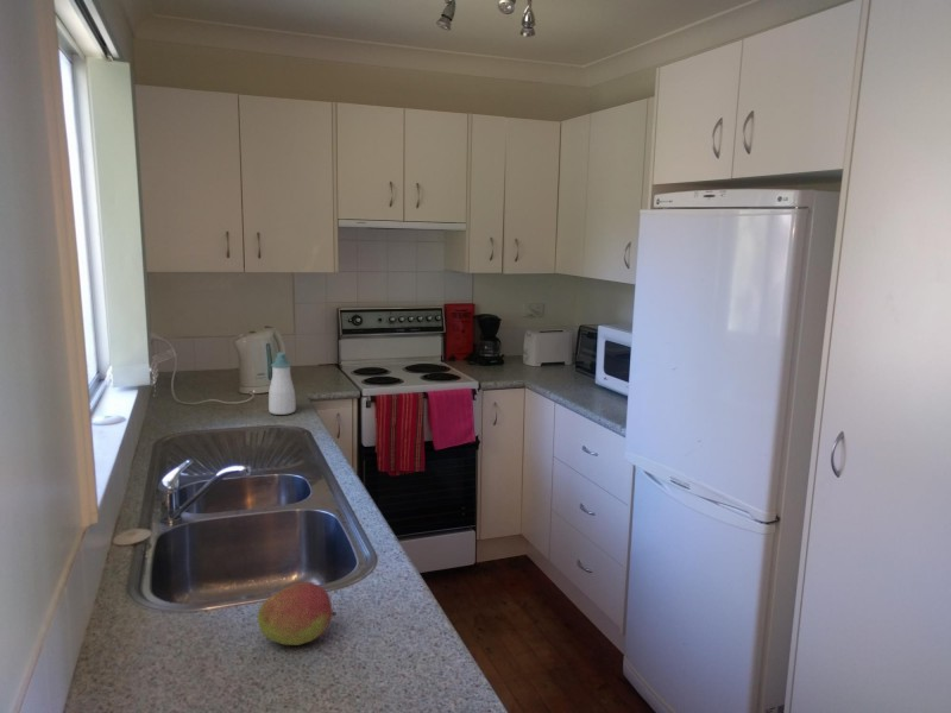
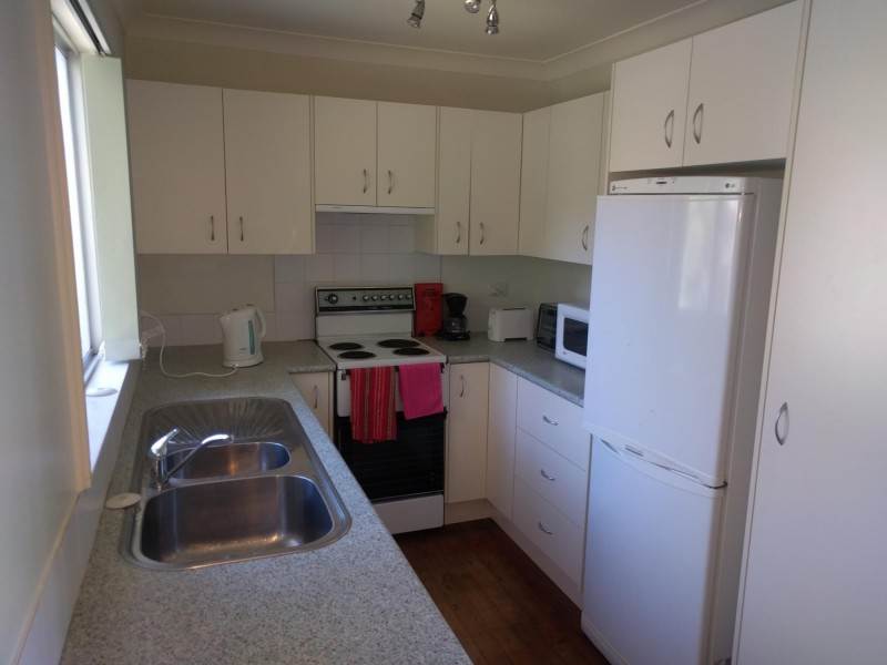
- fruit (297, 613)
- soap bottle (281, 383)
